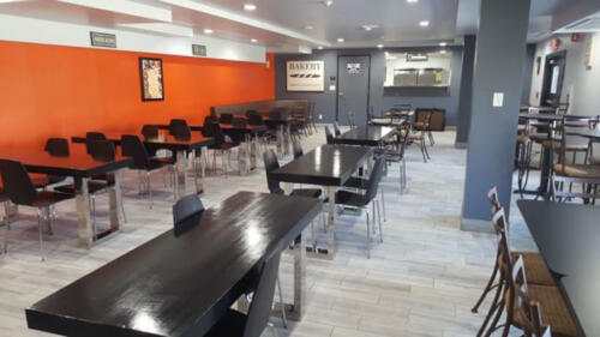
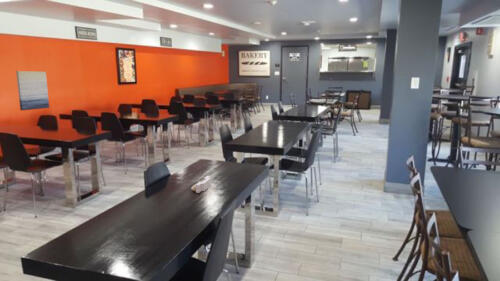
+ architectural model (200, 183)
+ wall art (33, 90)
